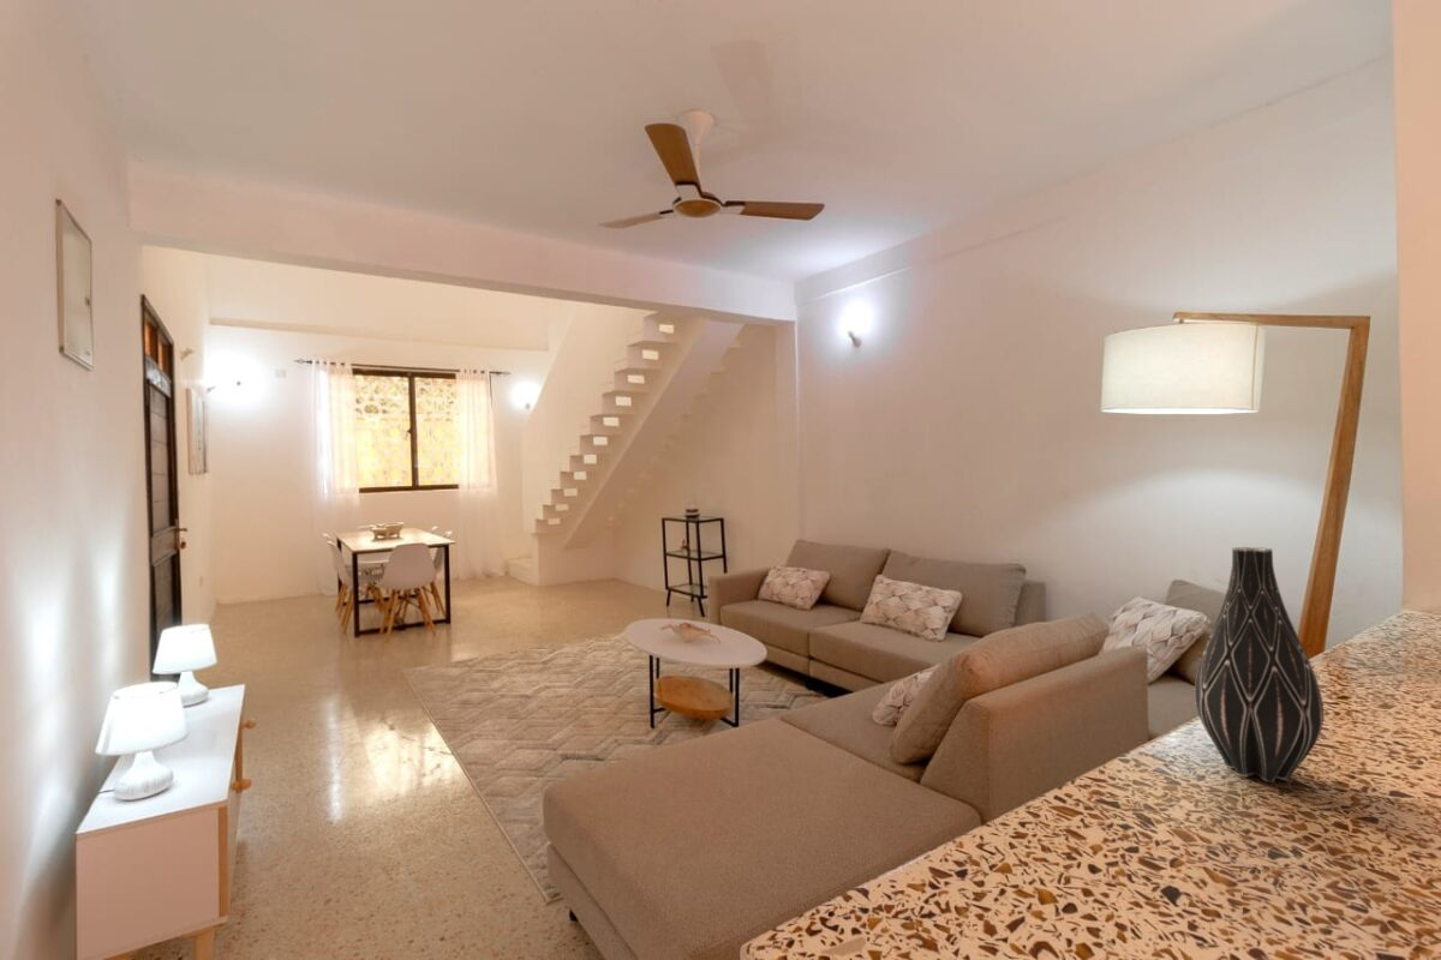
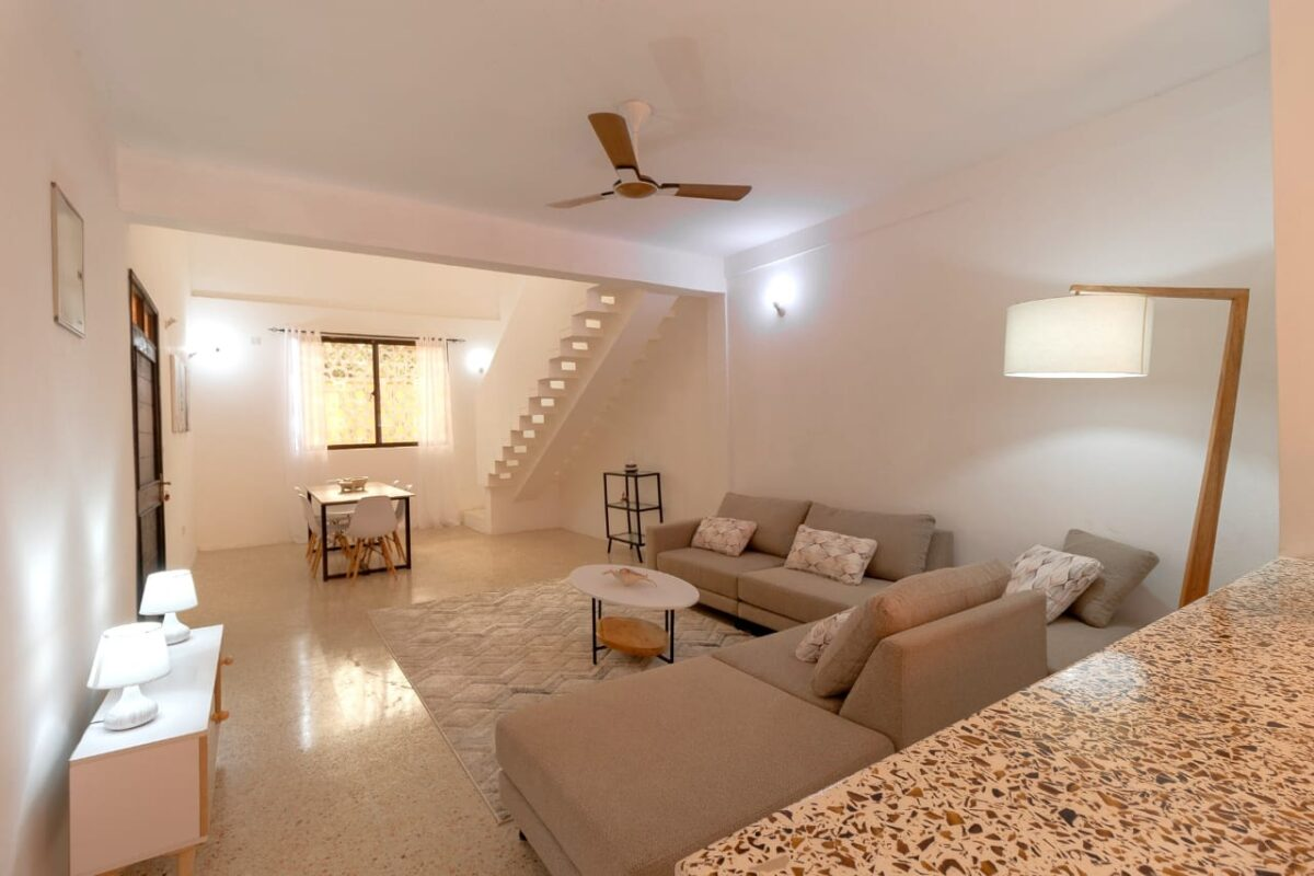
- vase (1255, 659)
